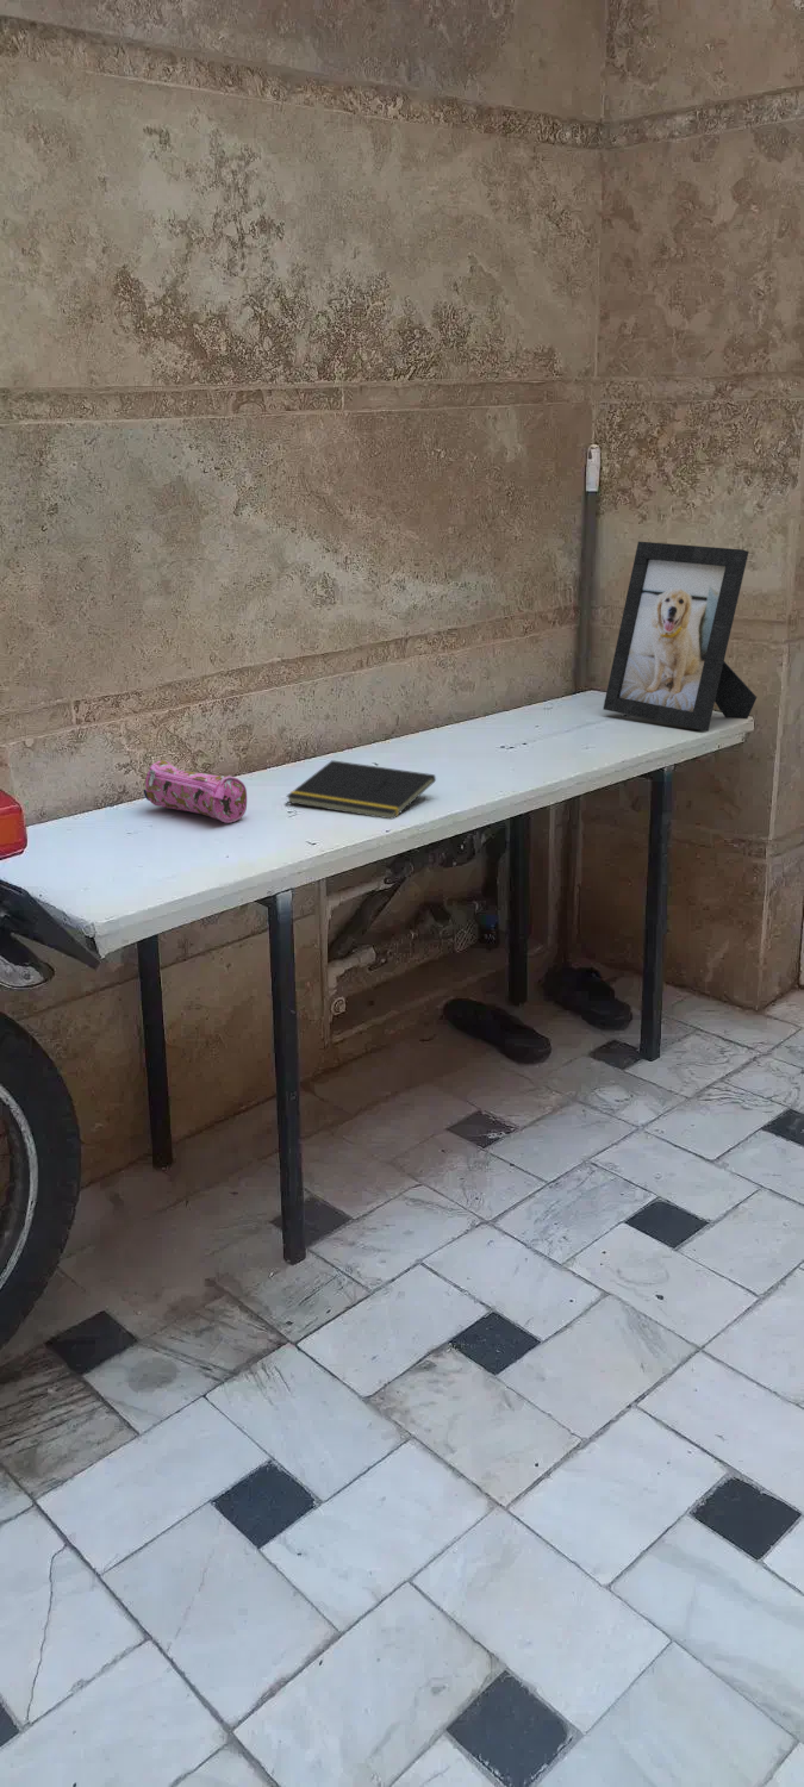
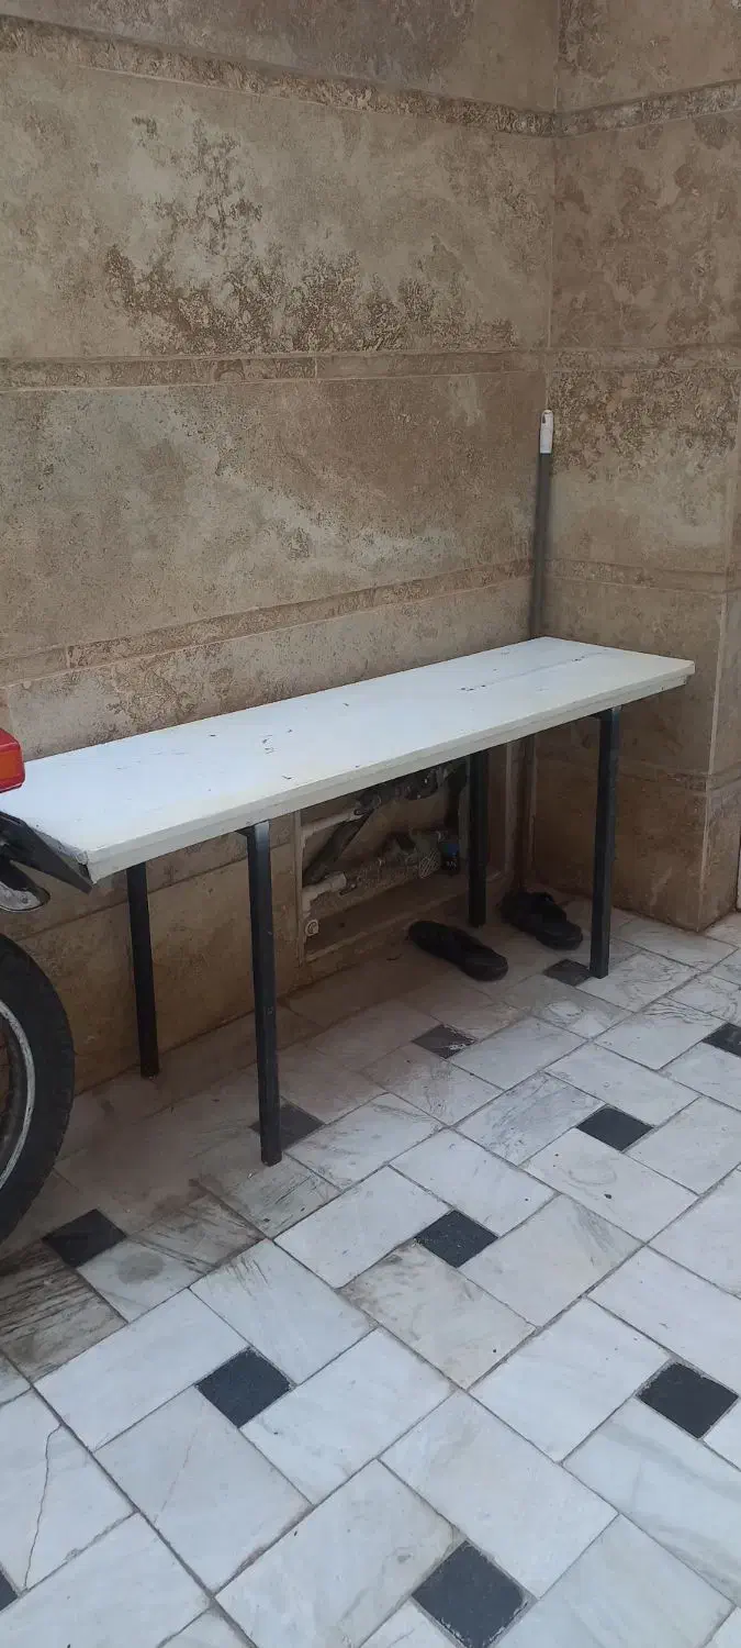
- picture frame (684, 633)
- notepad (361, 789)
- pencil case (195, 791)
